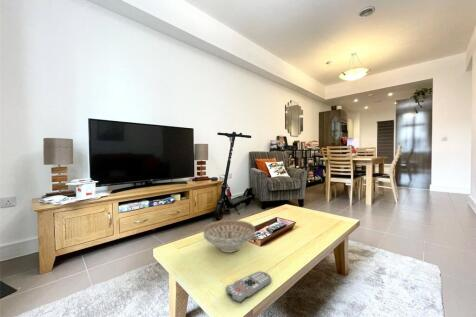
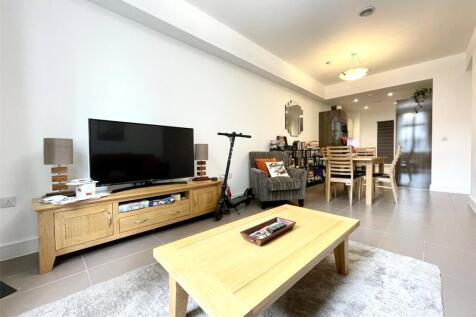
- remote control (250, 284)
- decorative bowl (229, 238)
